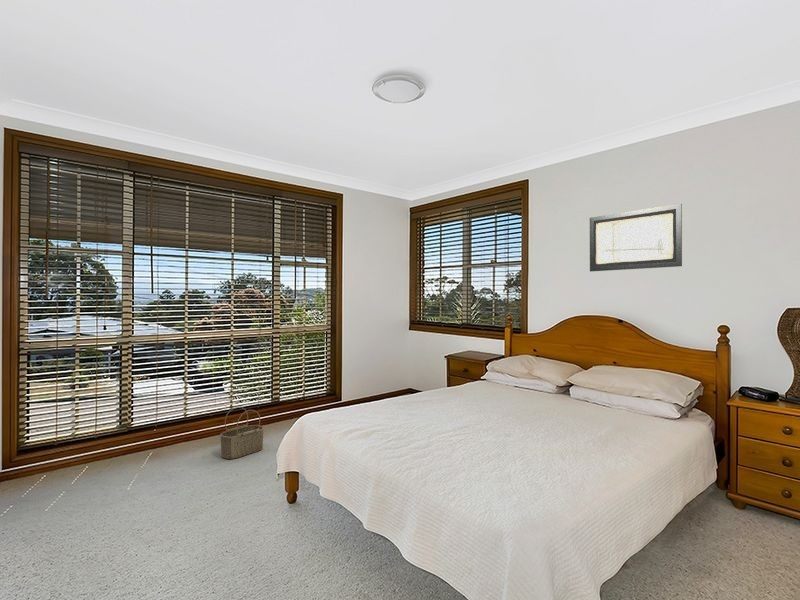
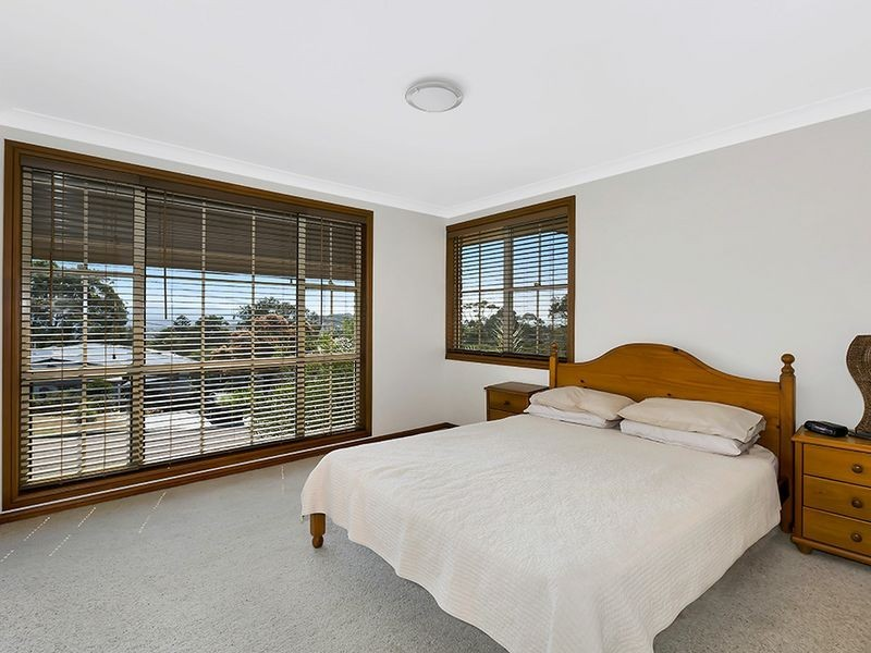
- wicker basket (242, 430)
- wall art (632, 240)
